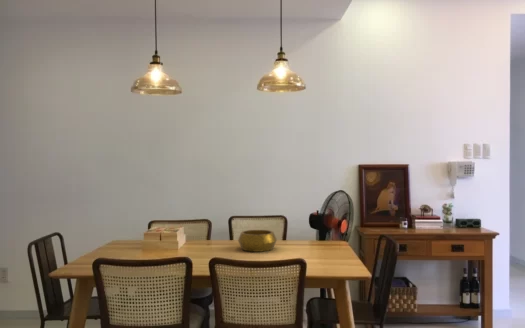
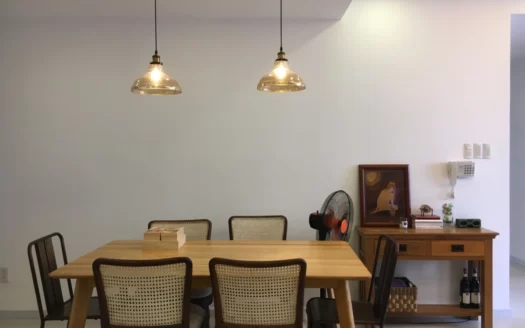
- decorative bowl (257, 240)
